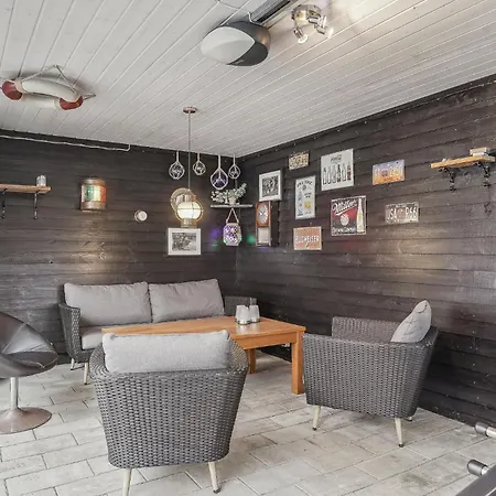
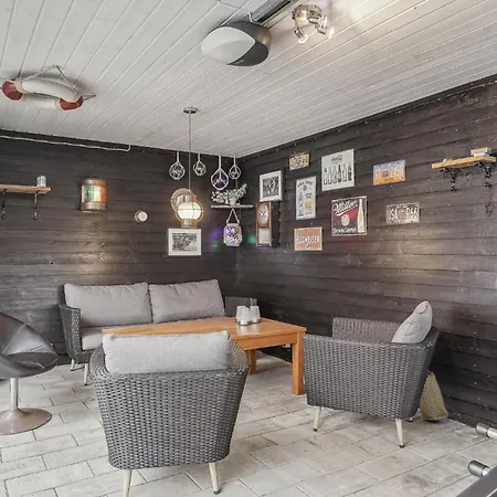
+ basket (427, 395)
